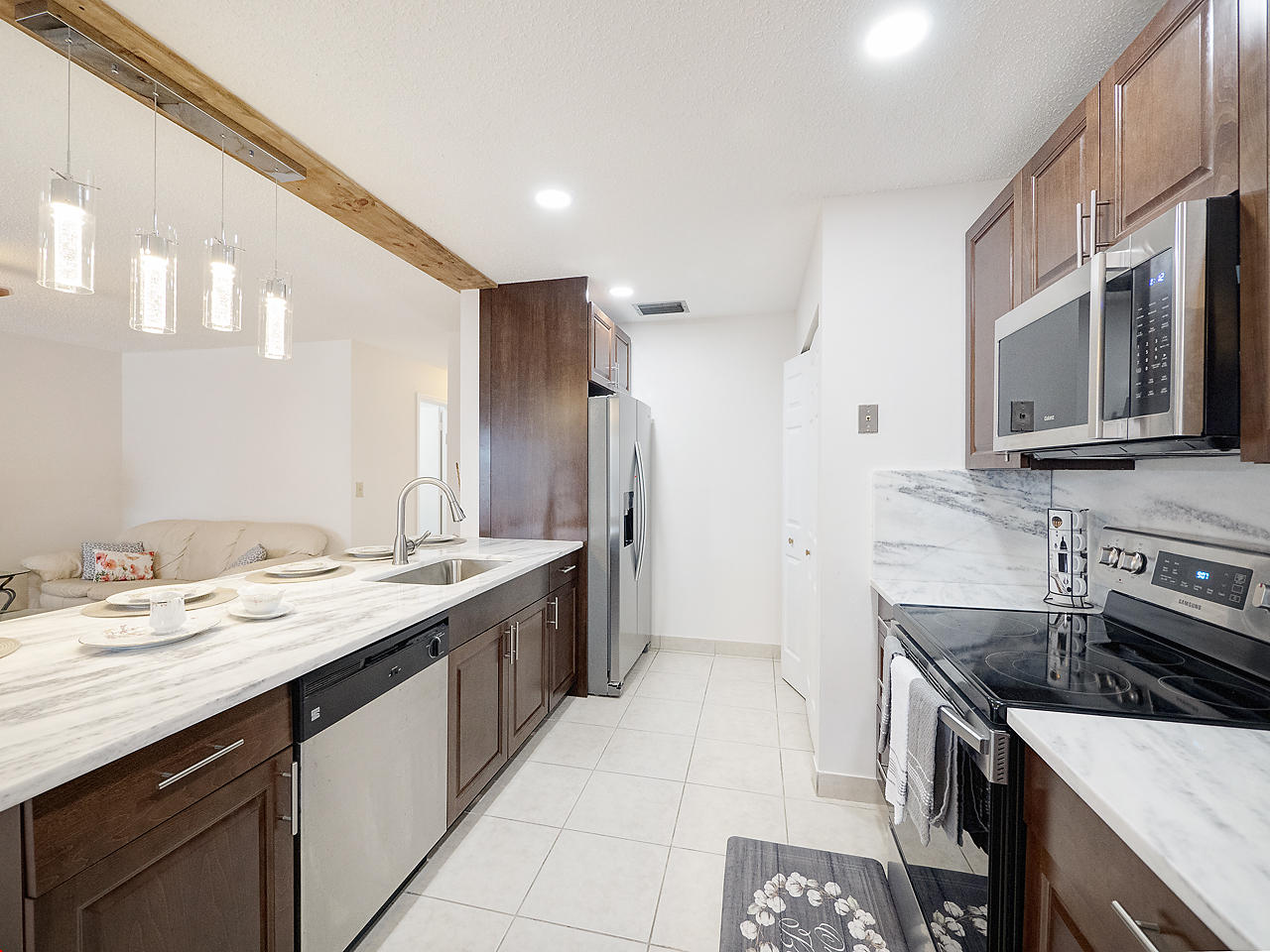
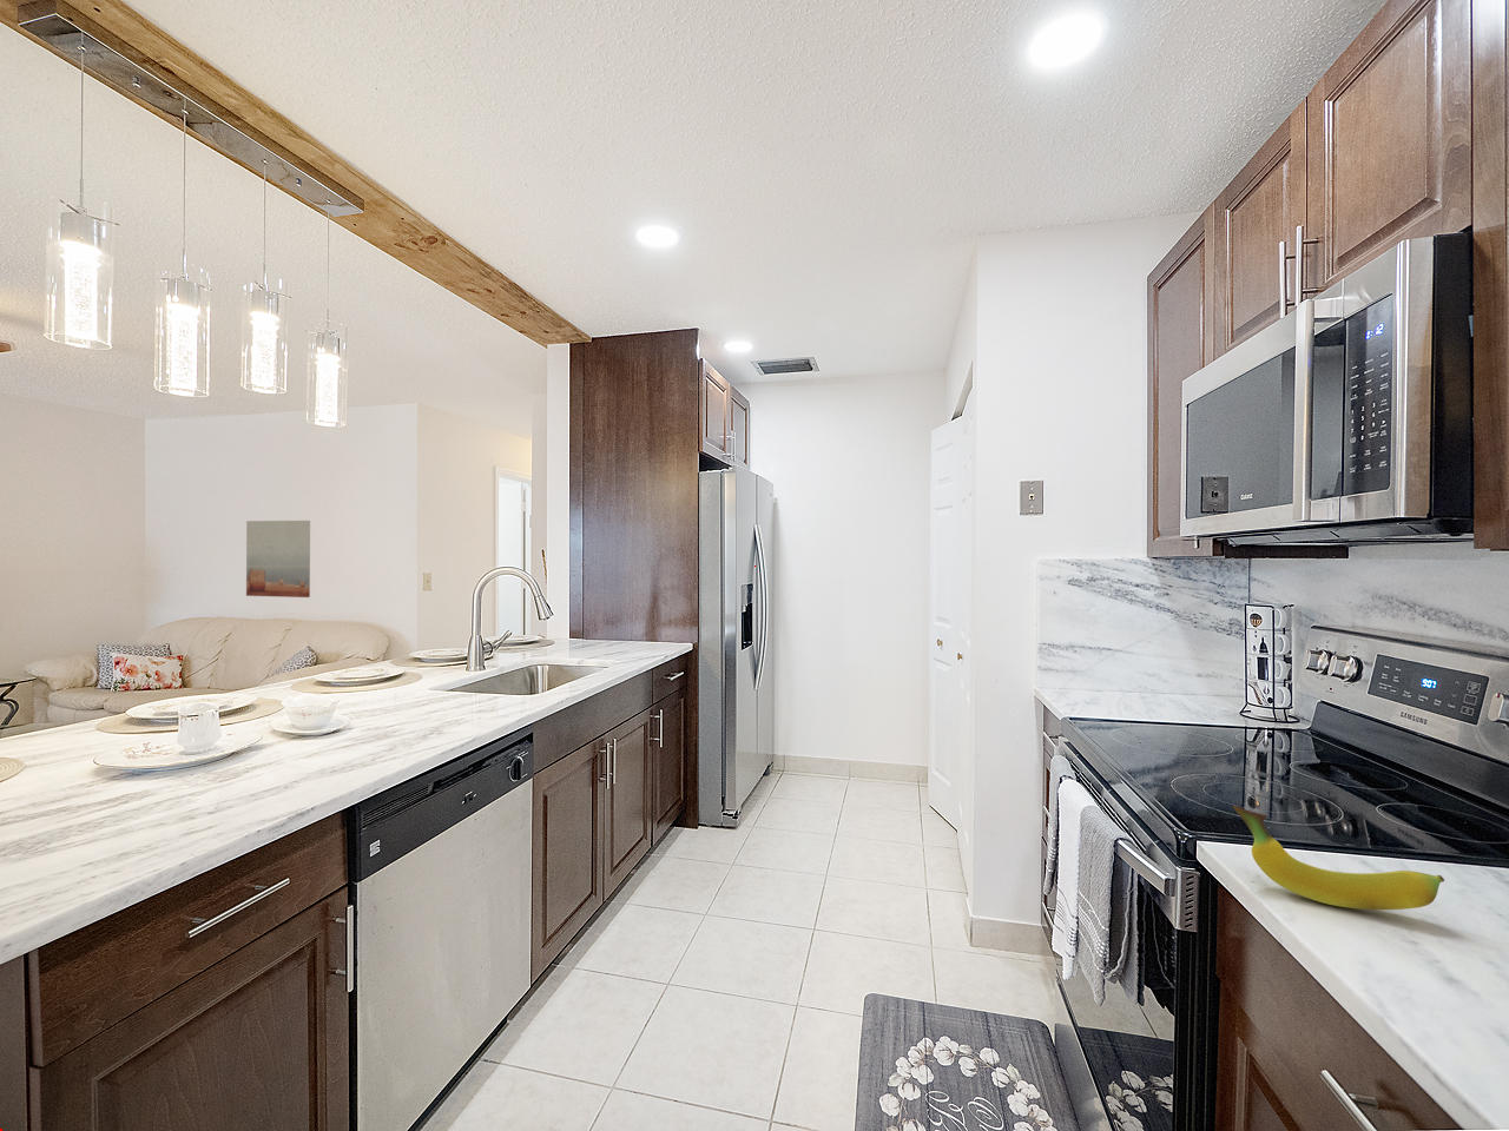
+ wall art (277, 558)
+ fruit (1330, 871)
